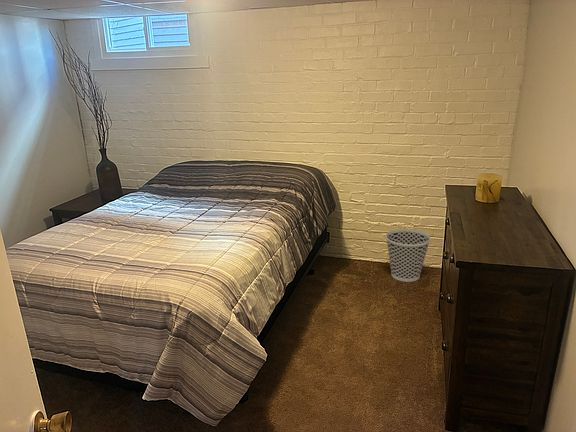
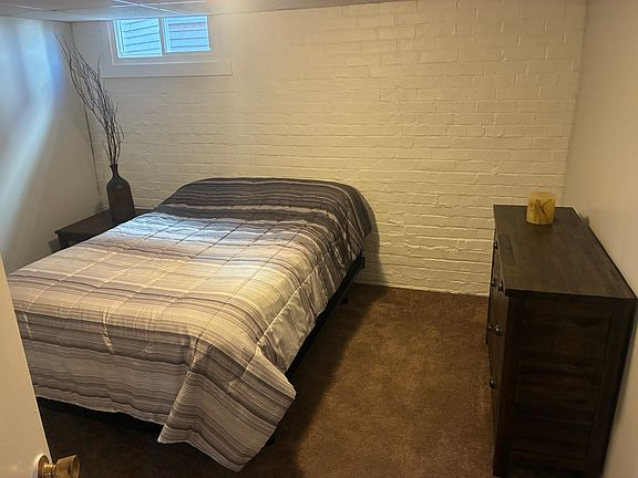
- wastebasket (406, 256)
